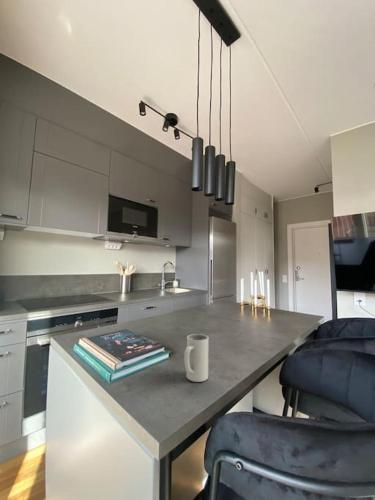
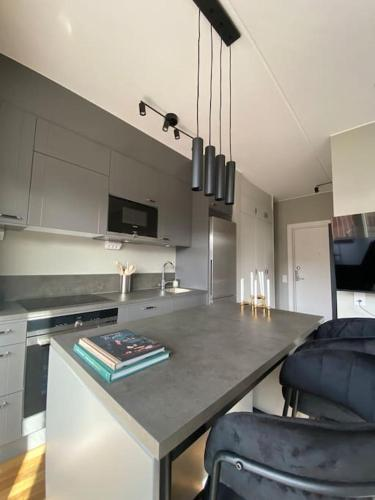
- mug (194, 358)
